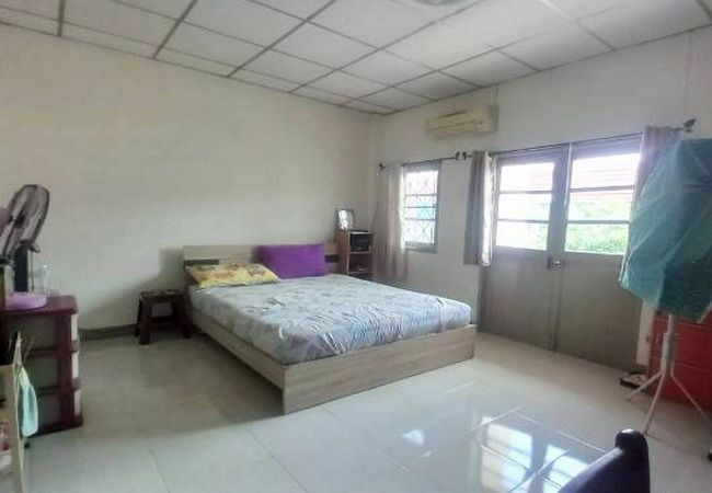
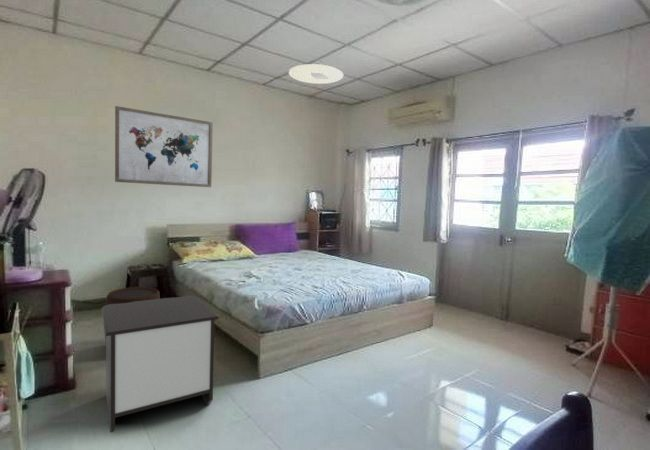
+ stool (129, 302)
+ ceiling light (316, 71)
+ nightstand (157, 355)
+ wall art (167, 150)
